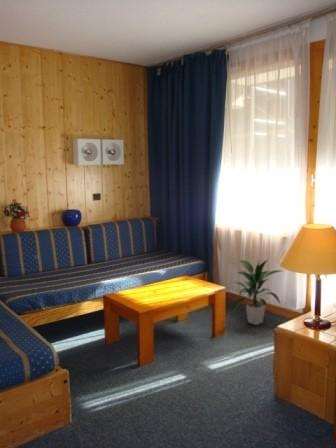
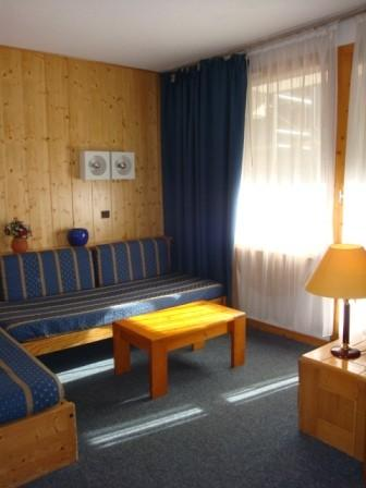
- indoor plant (253, 289)
